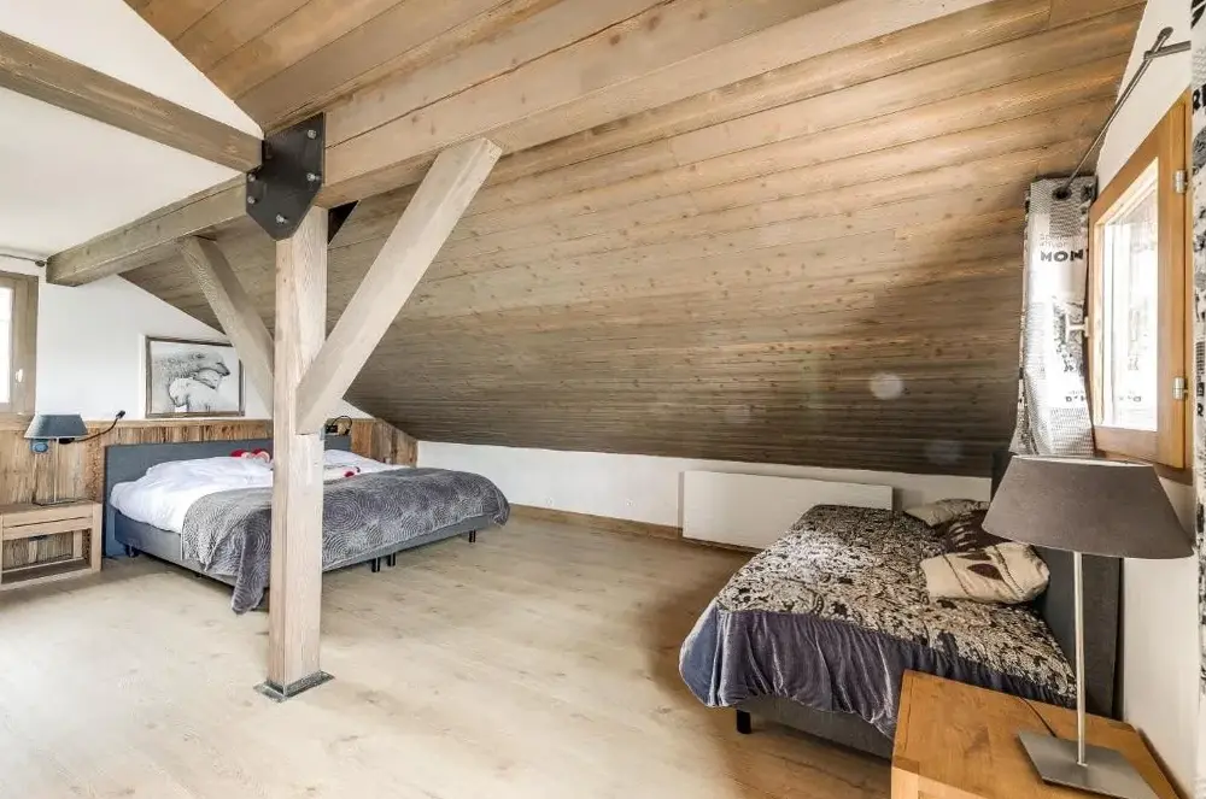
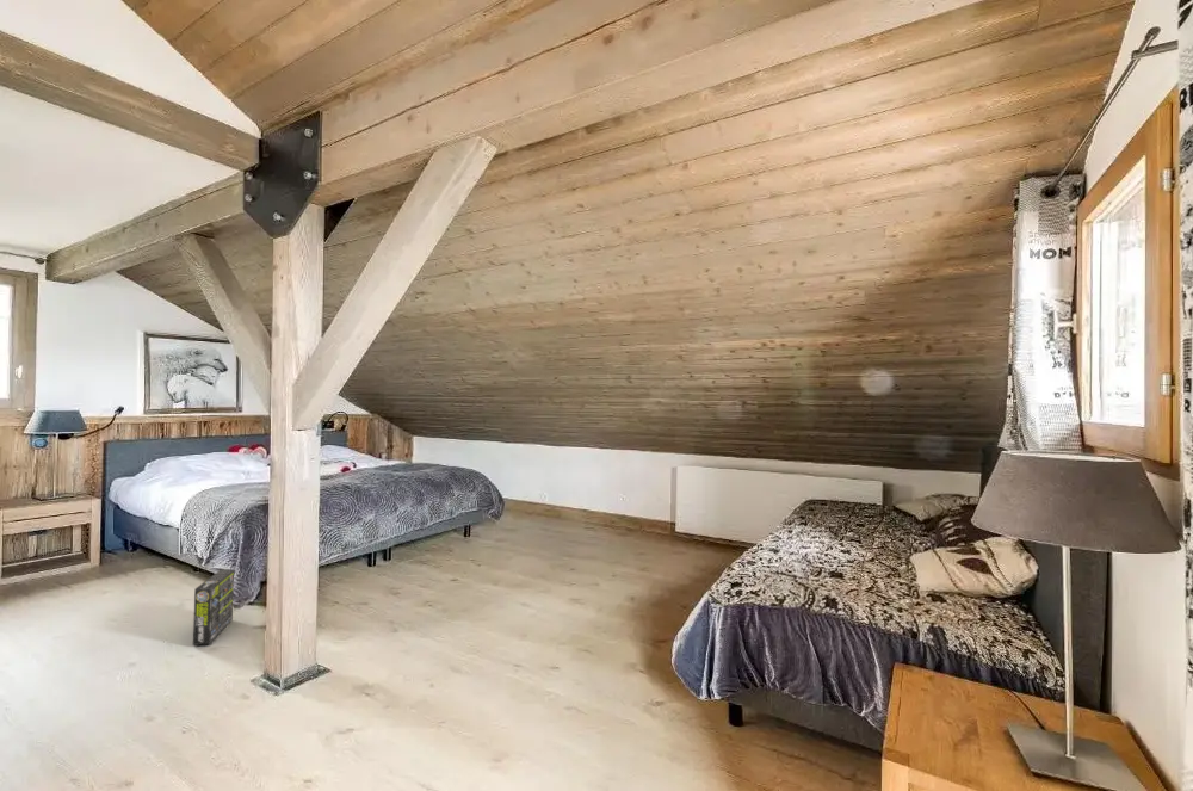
+ box (214, 605)
